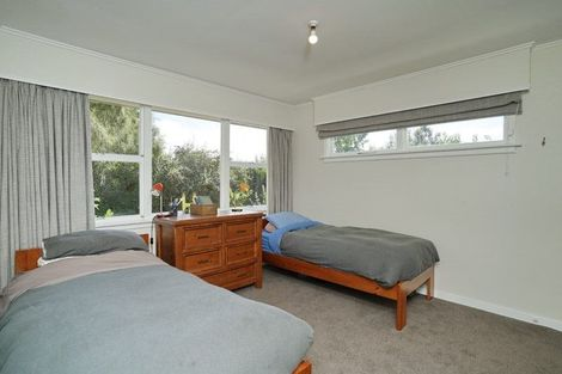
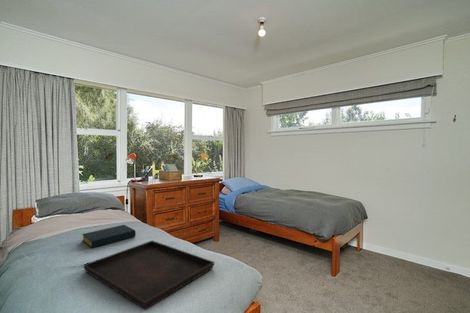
+ serving tray (149, 266)
+ hardback book (109, 235)
